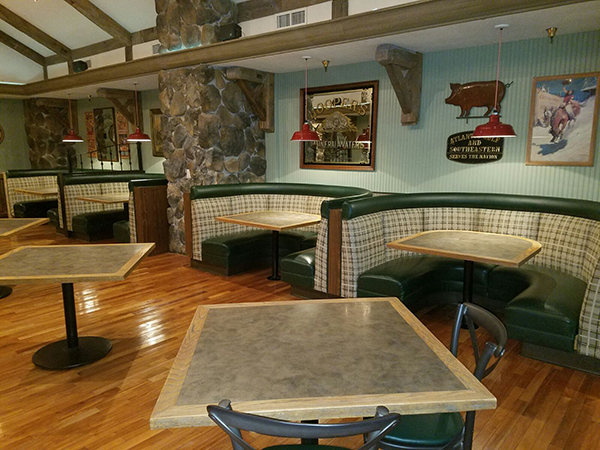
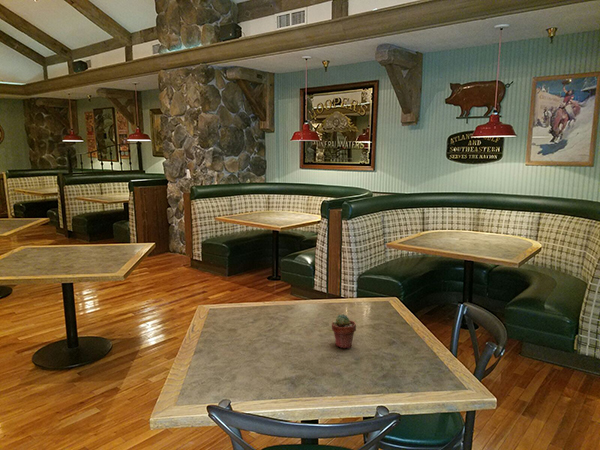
+ potted succulent (343, 329)
